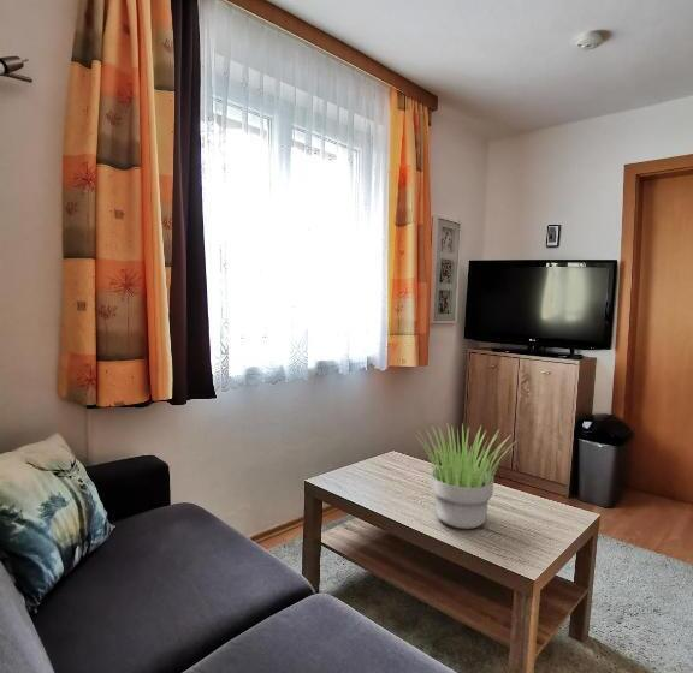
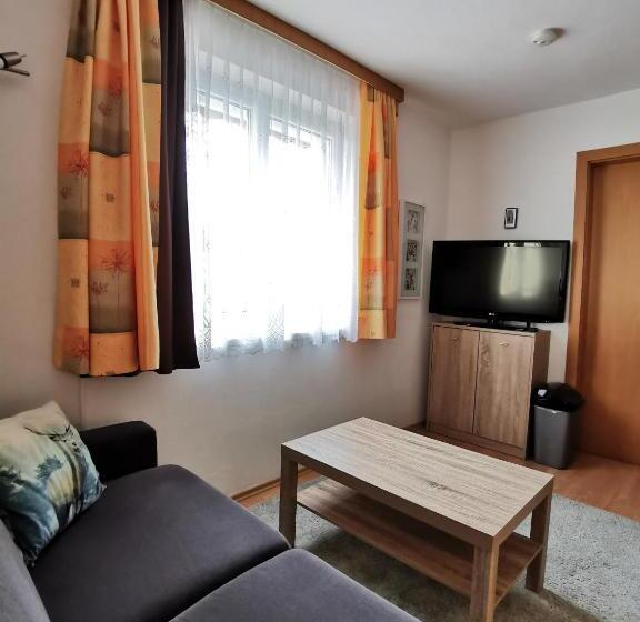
- potted plant (462, 477)
